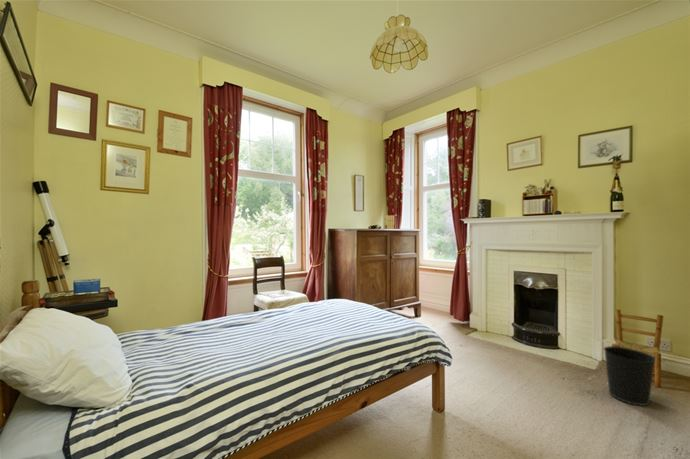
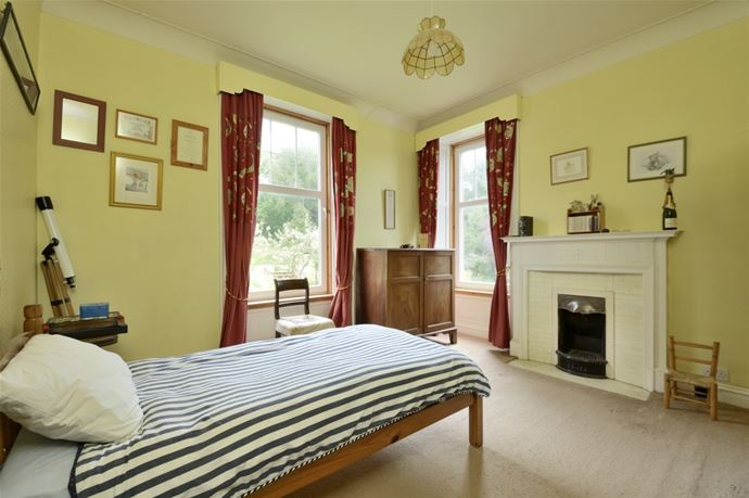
- wastebasket (628, 375)
